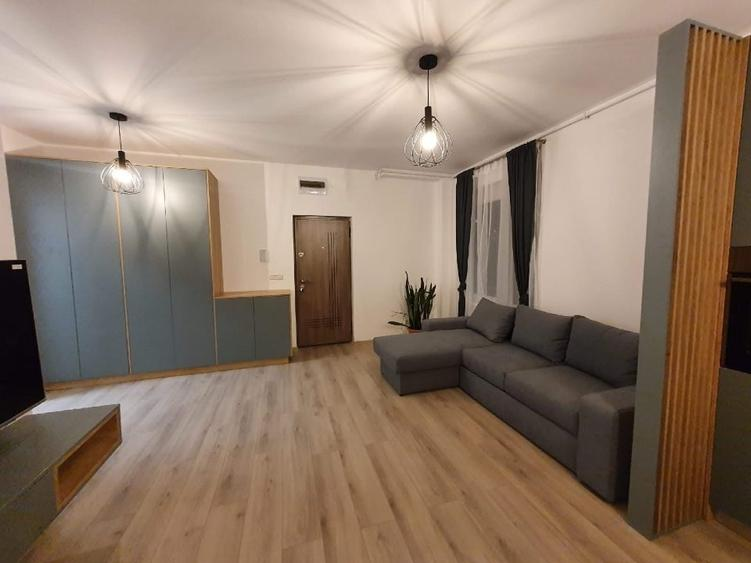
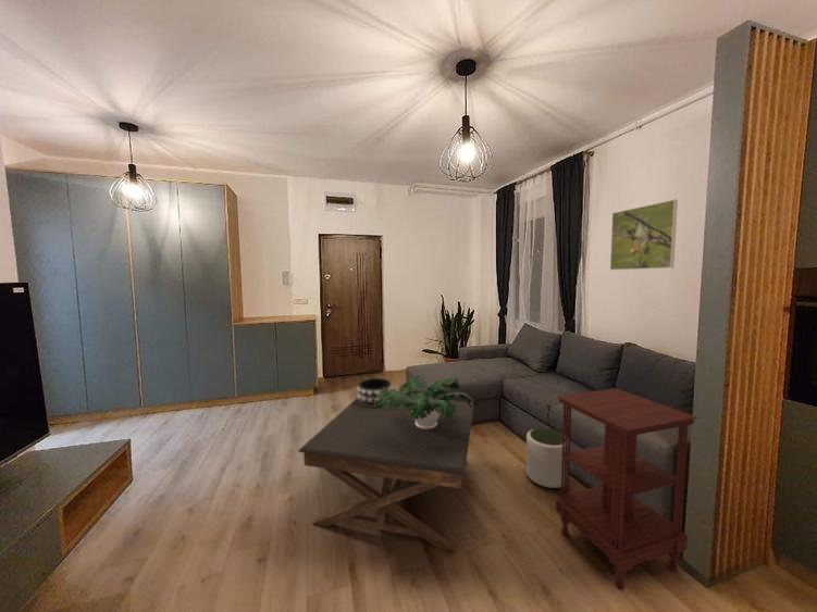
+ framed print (640, 238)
+ coffee table (400, 454)
+ plant pot (546, 457)
+ decorative bowl (374, 391)
+ potted plant (422, 407)
+ side table (617, 478)
